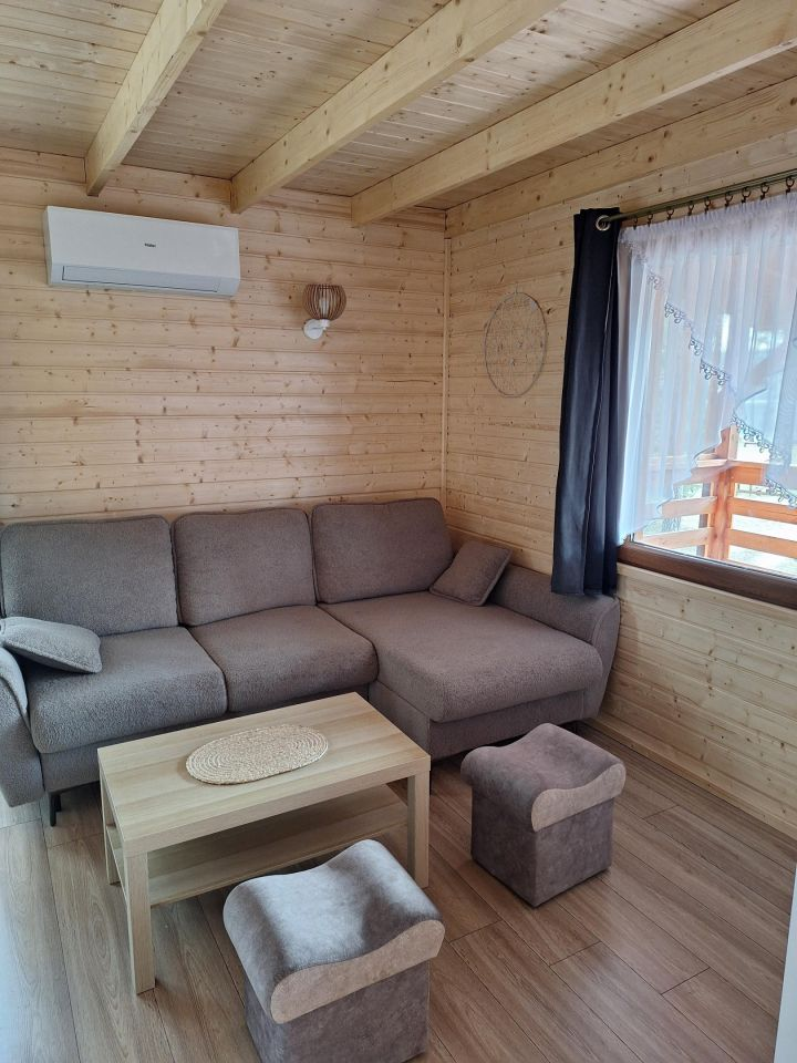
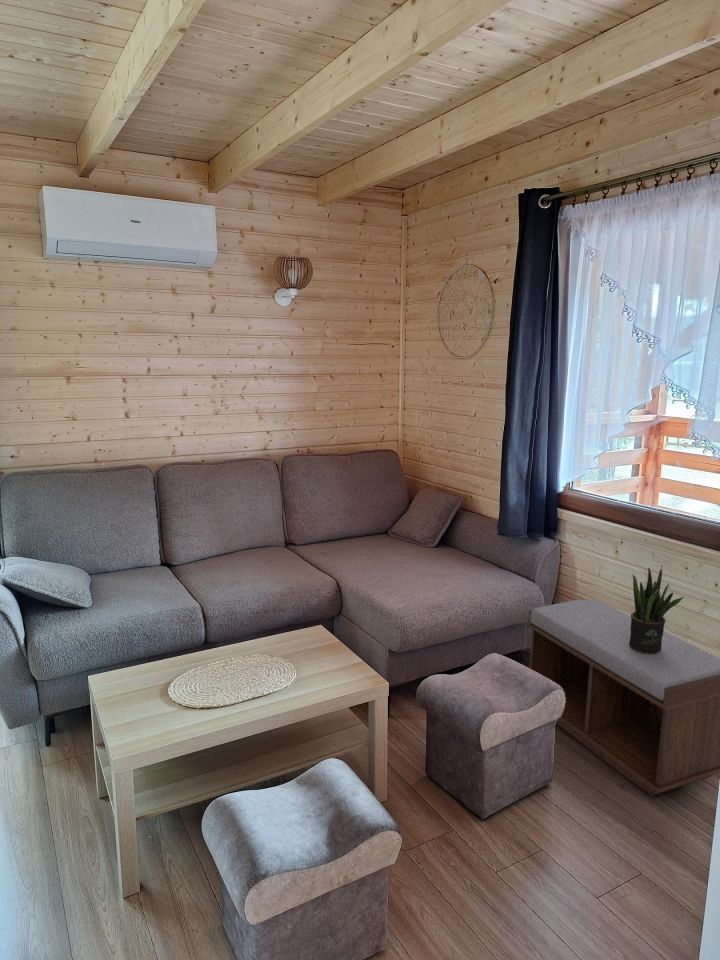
+ bench (620, 686)
+ potted plant (652, 610)
